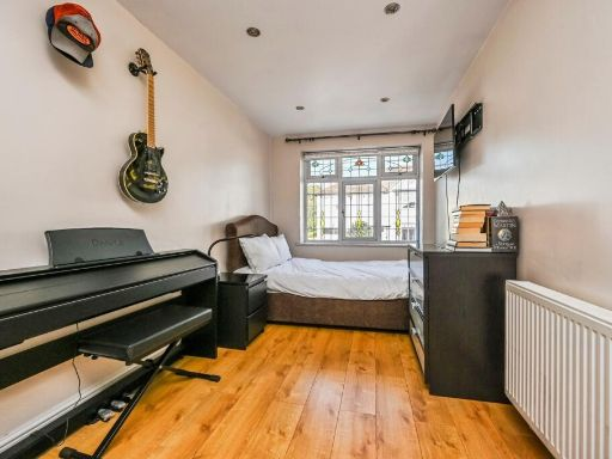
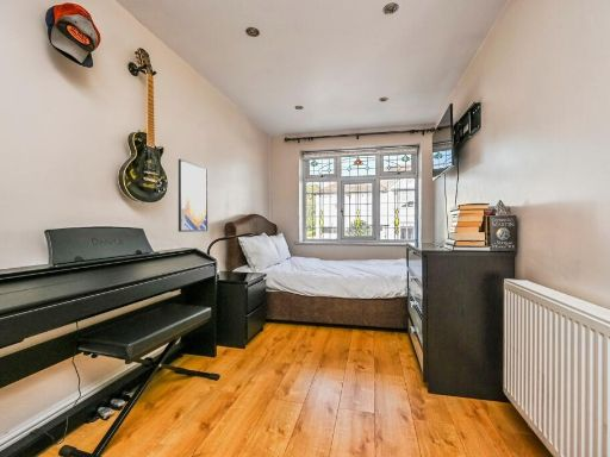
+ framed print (193, 198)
